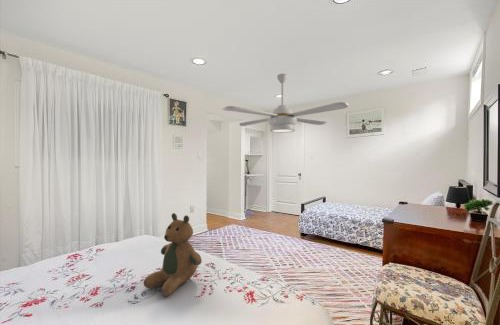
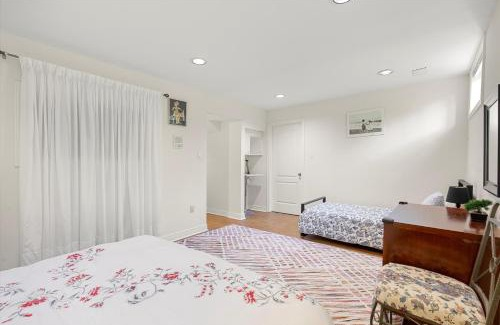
- teddy bear (172, 250)
- ceiling fan (282, 103)
